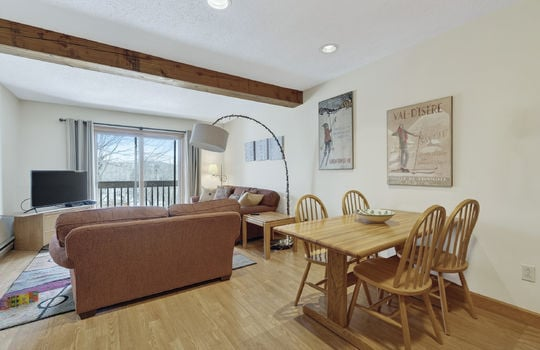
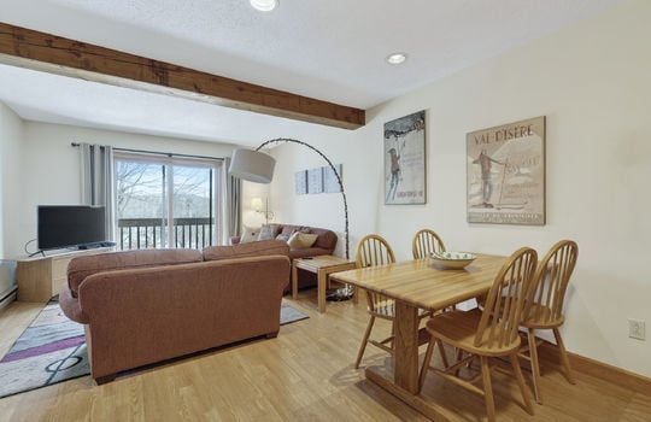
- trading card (18, 300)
